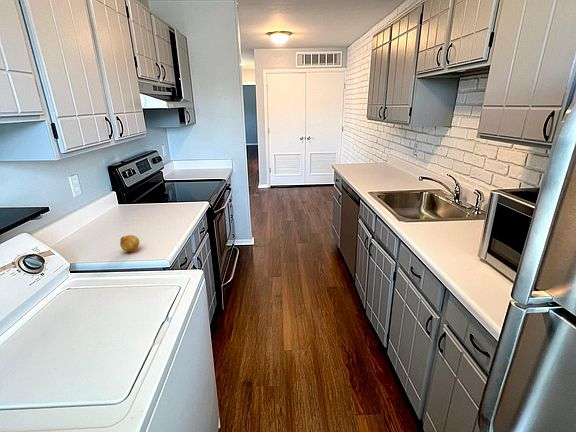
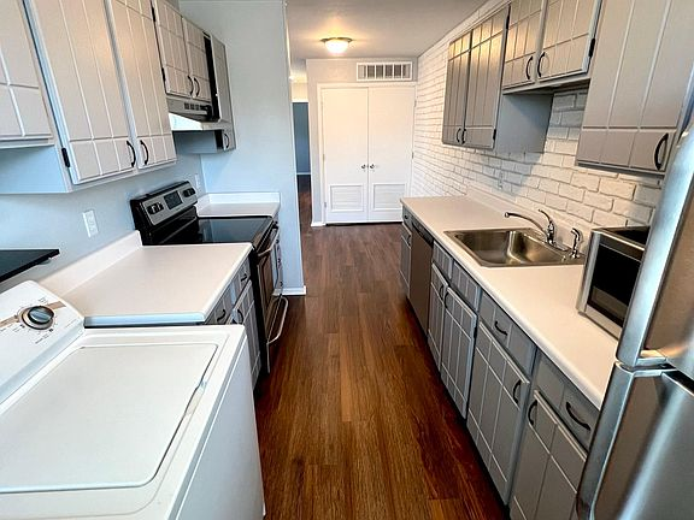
- fruit (130, 243)
